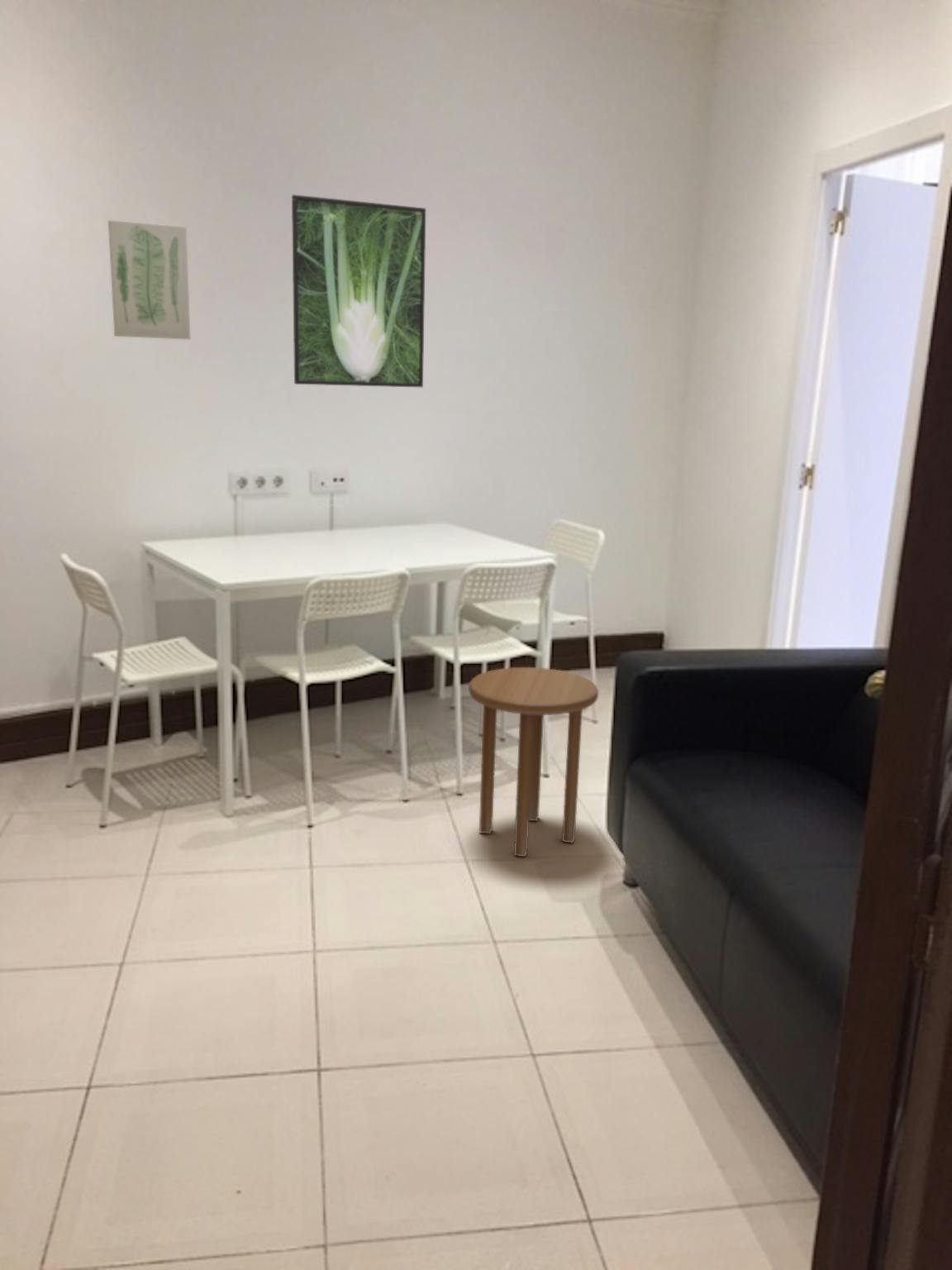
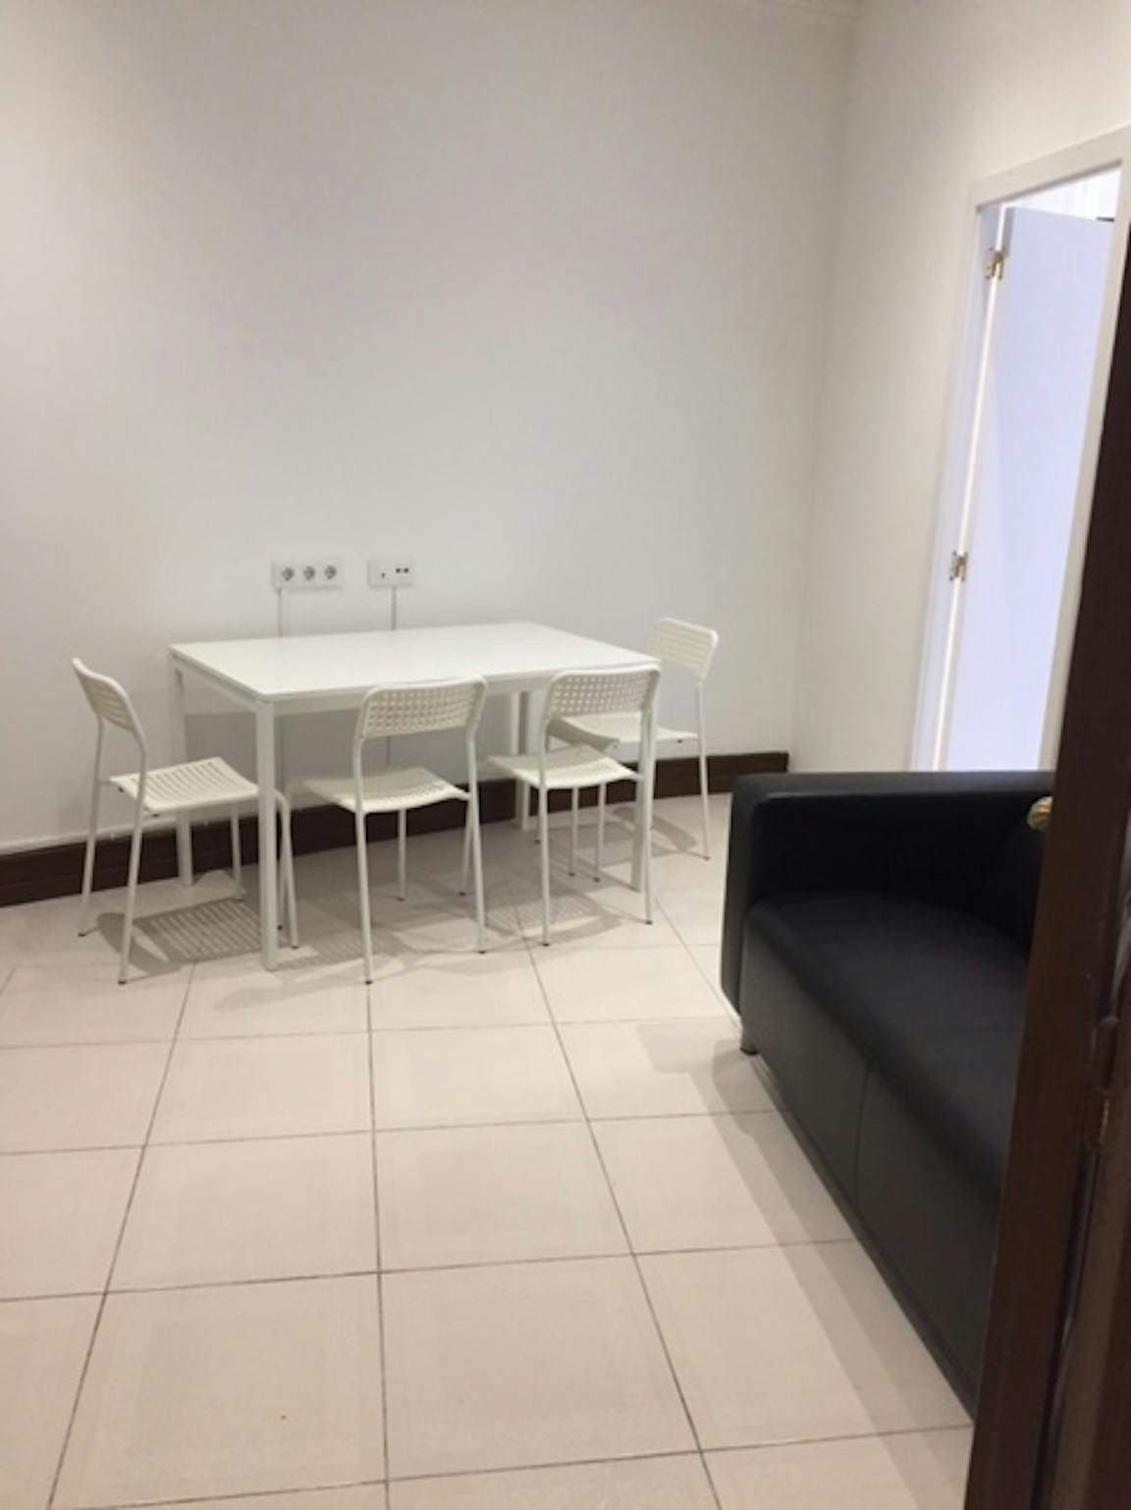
- side table (530, 761)
- wall art (150, 281)
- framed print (360, 295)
